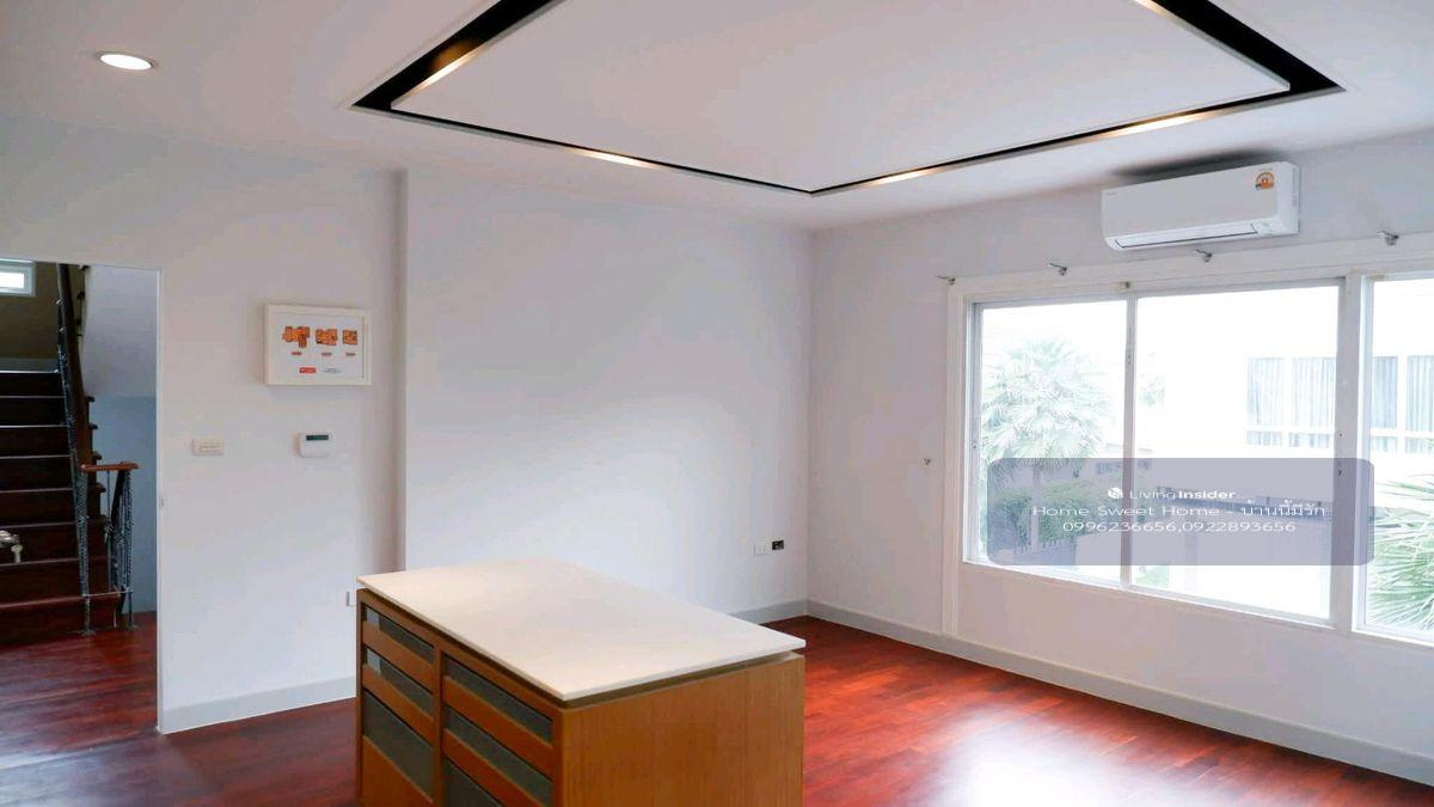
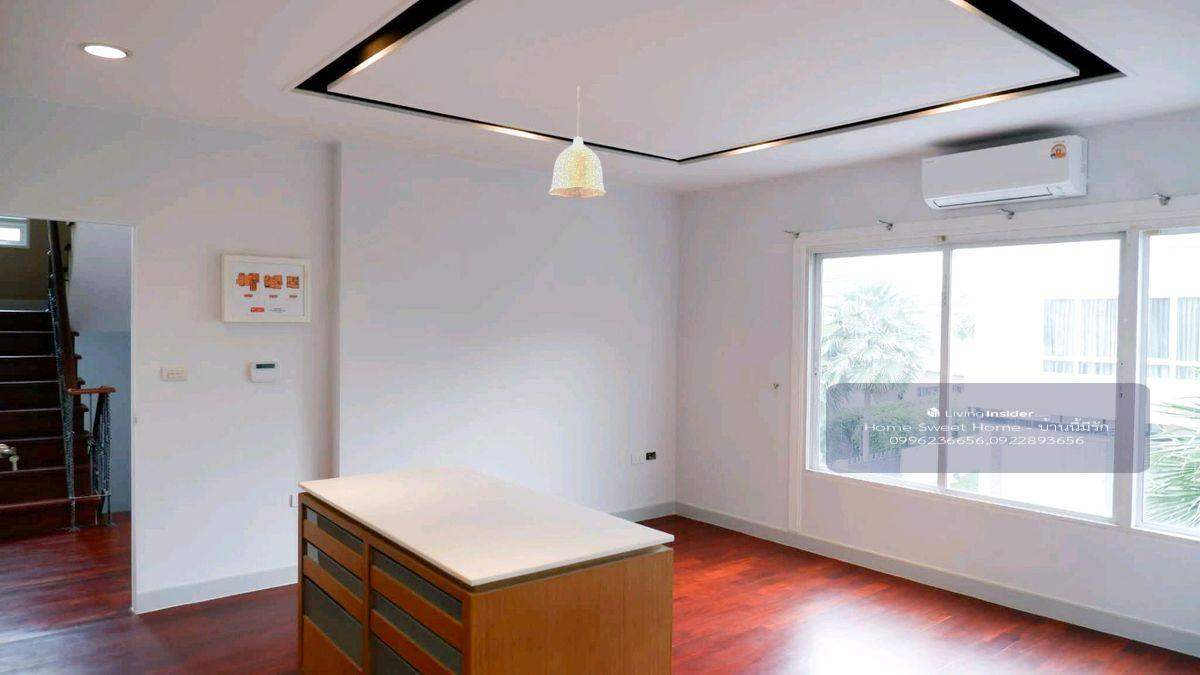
+ pendant lamp (577, 140)
